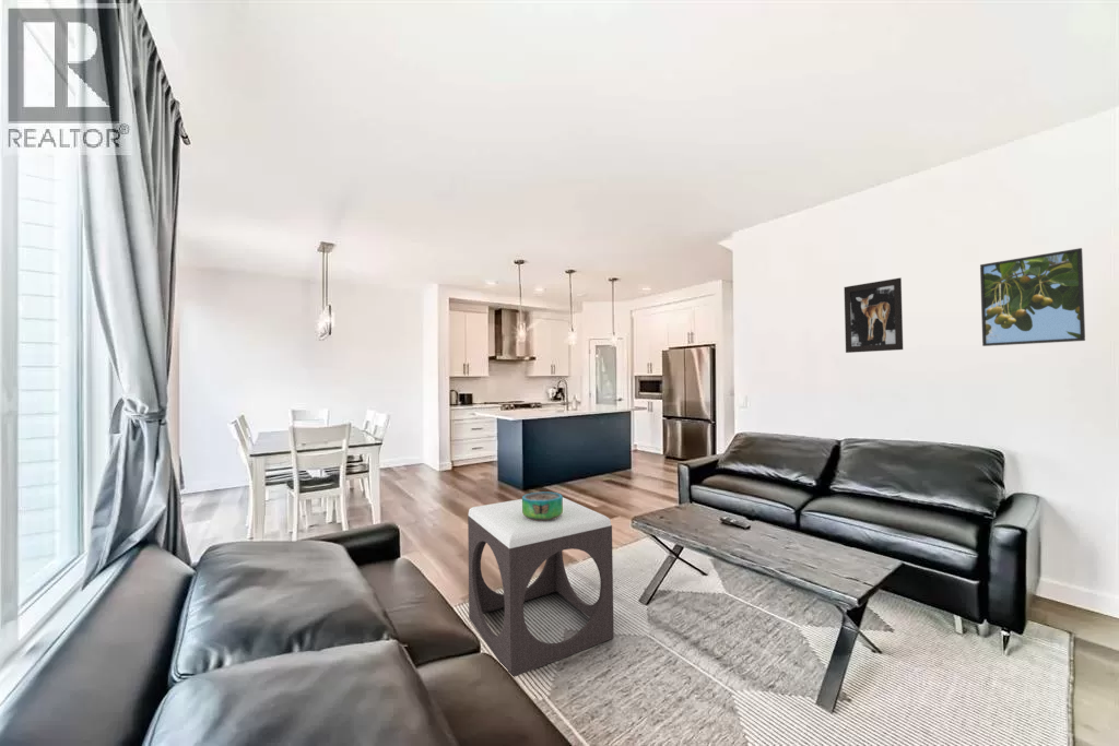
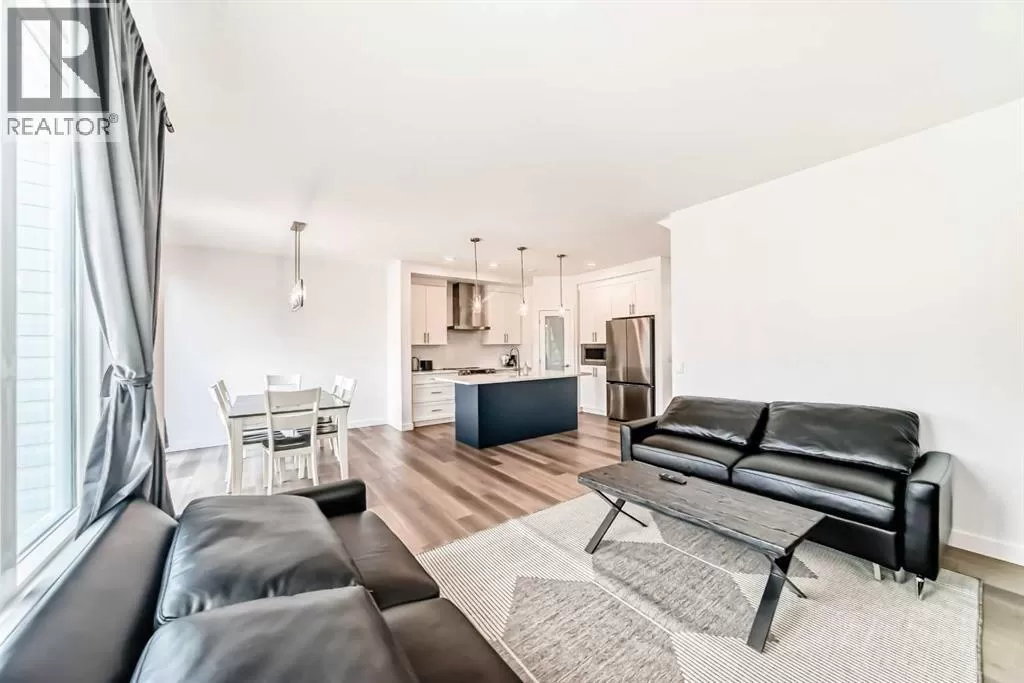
- wall art (872, 317)
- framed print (1028, 299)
- footstool (537, 568)
- decorative bowl (542, 505)
